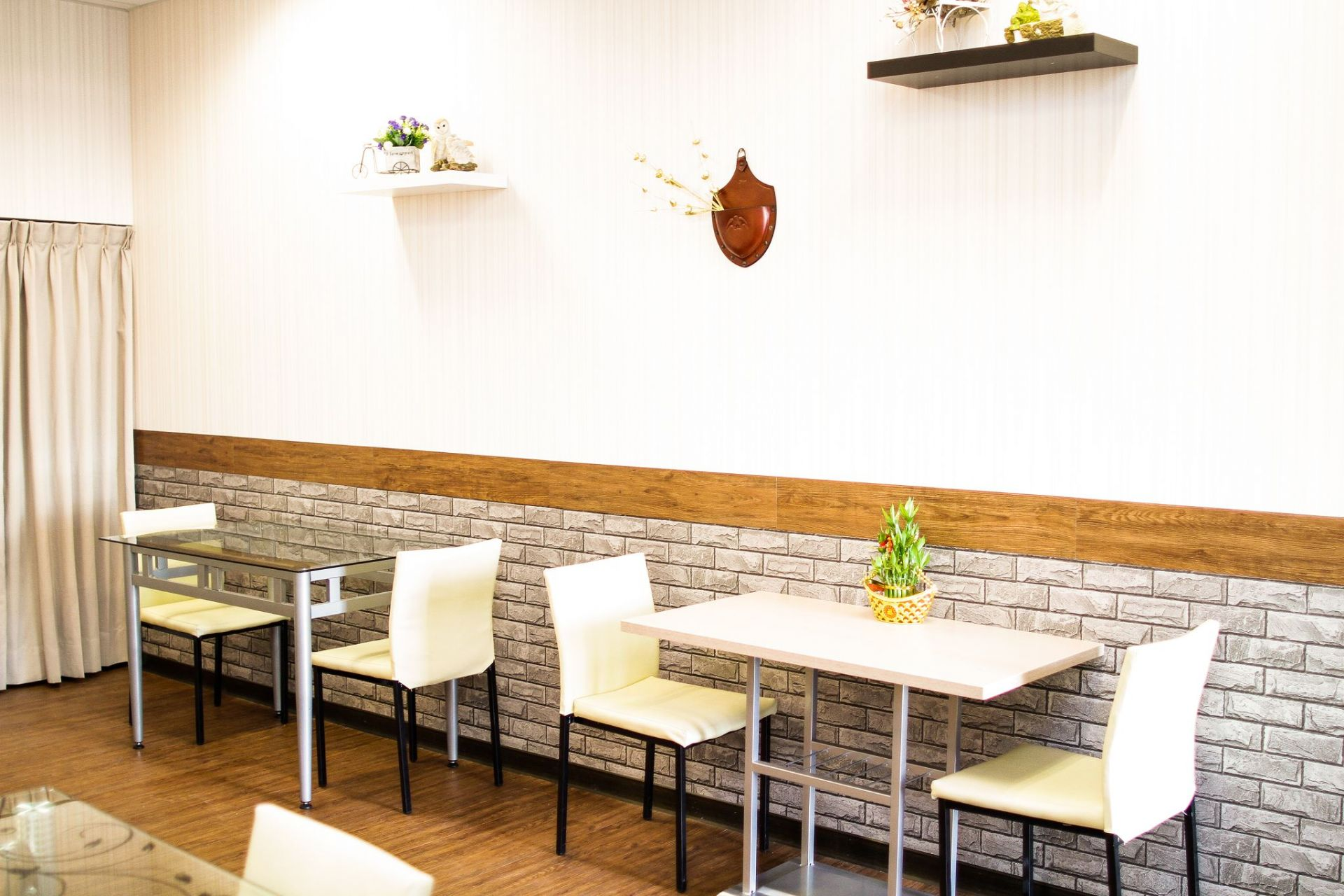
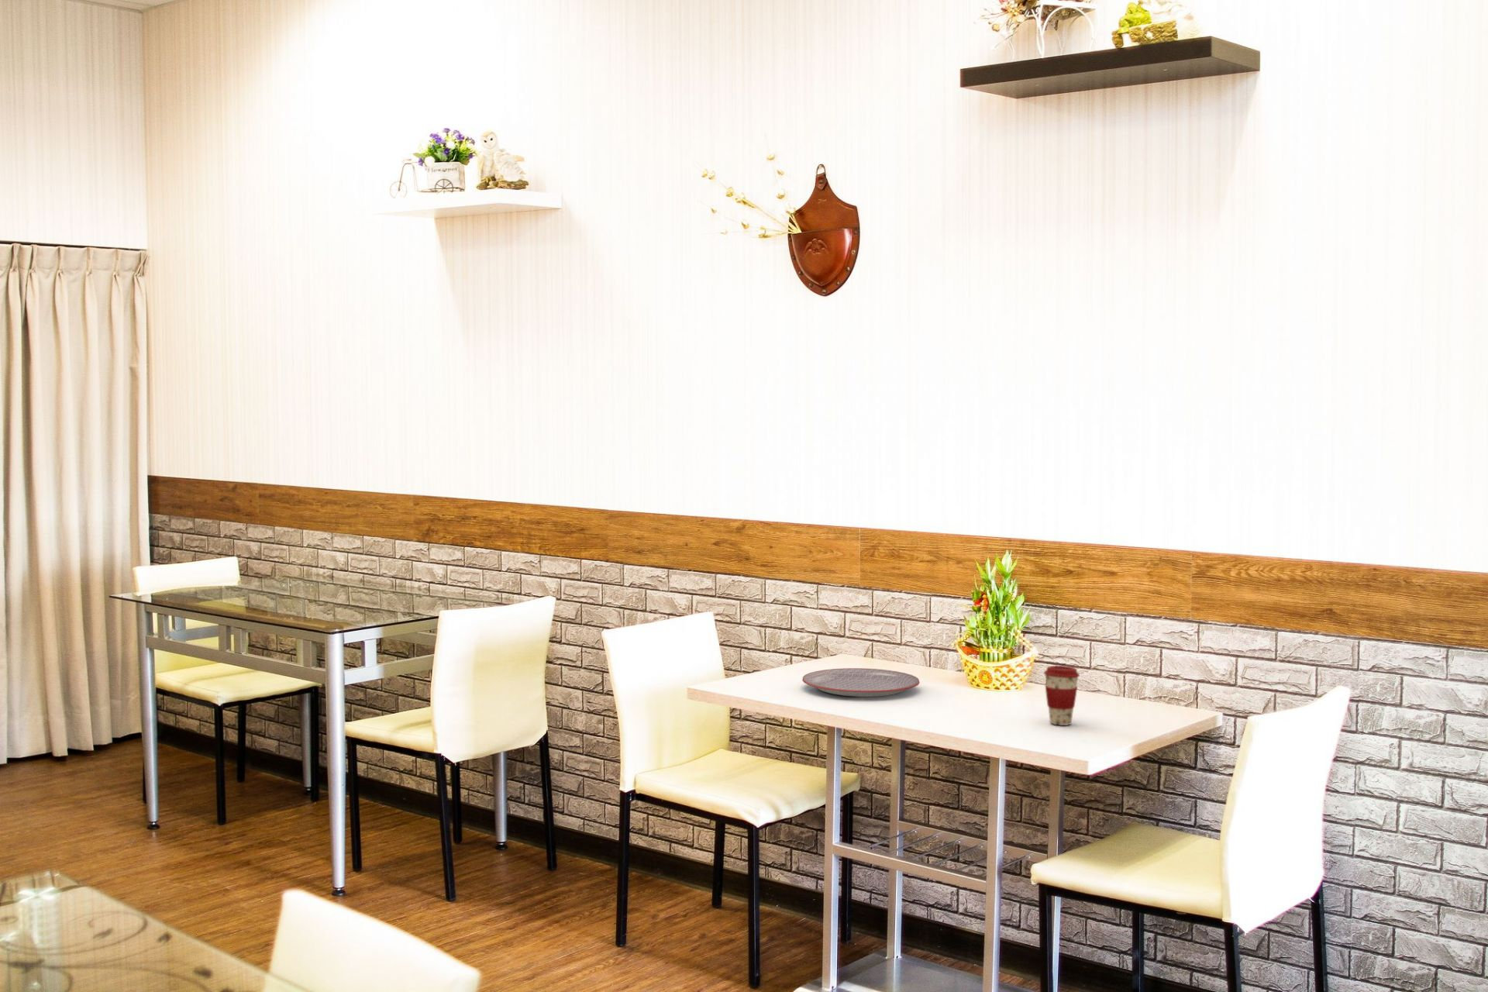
+ plate (860, 683)
+ coffee cup (1061, 695)
